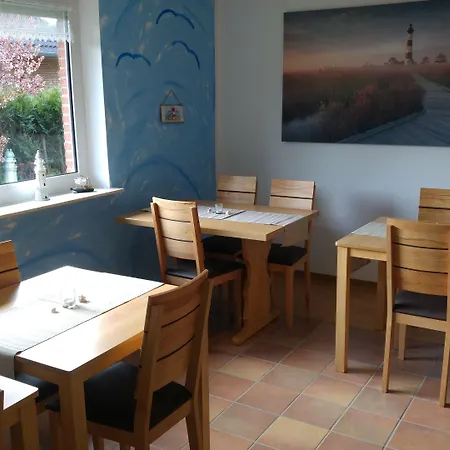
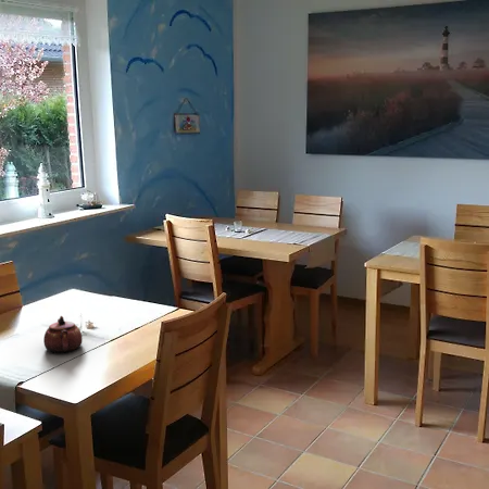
+ teapot (62, 333)
